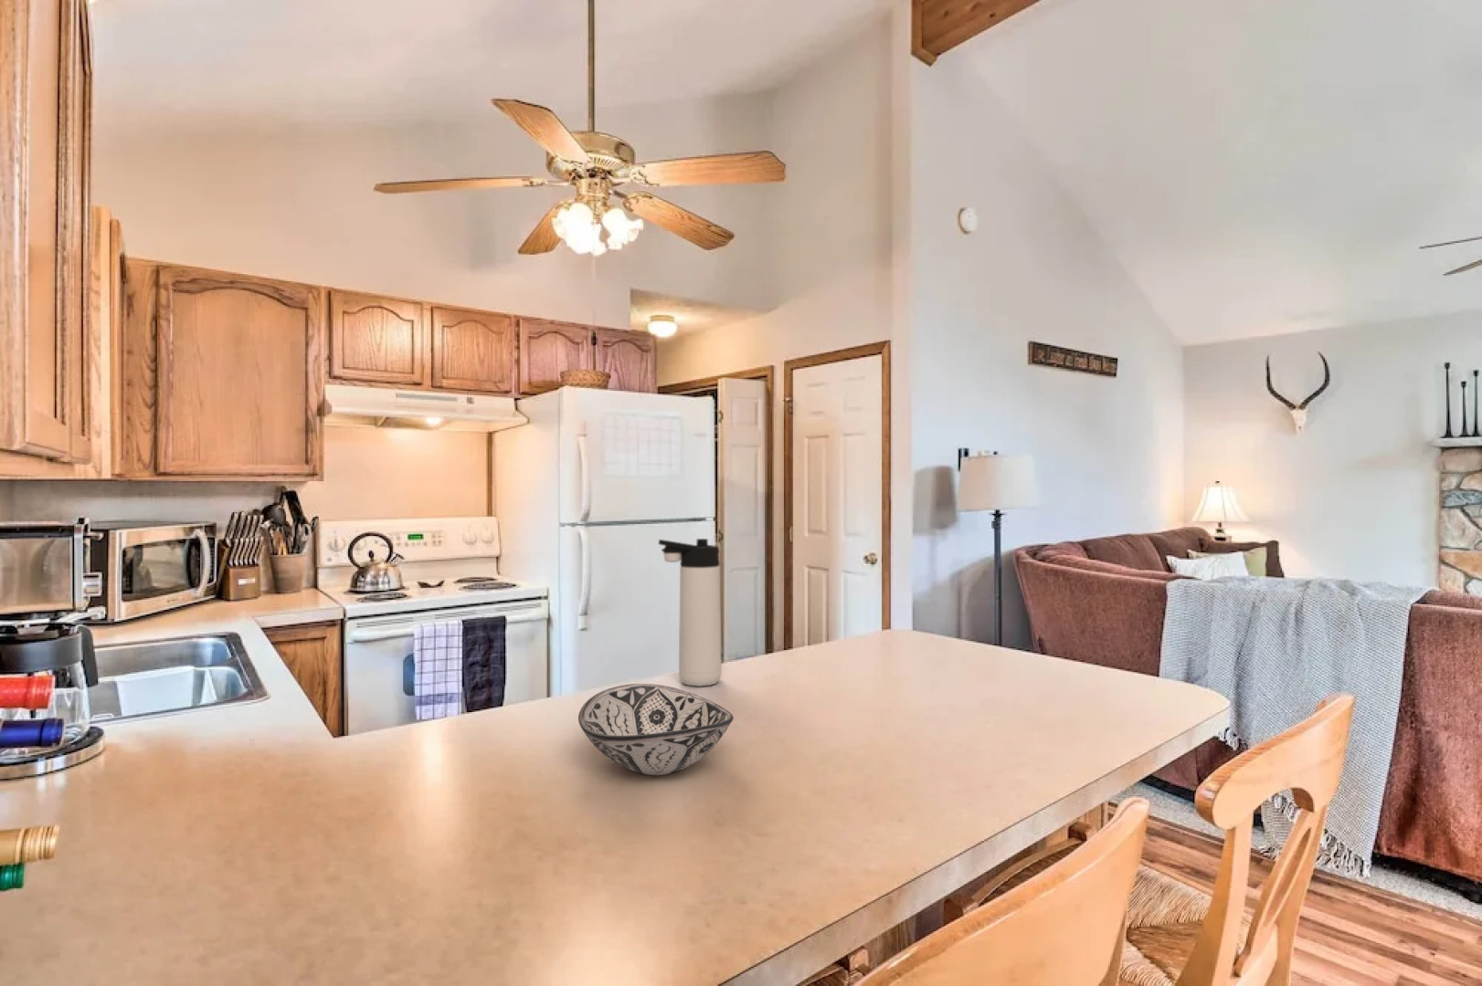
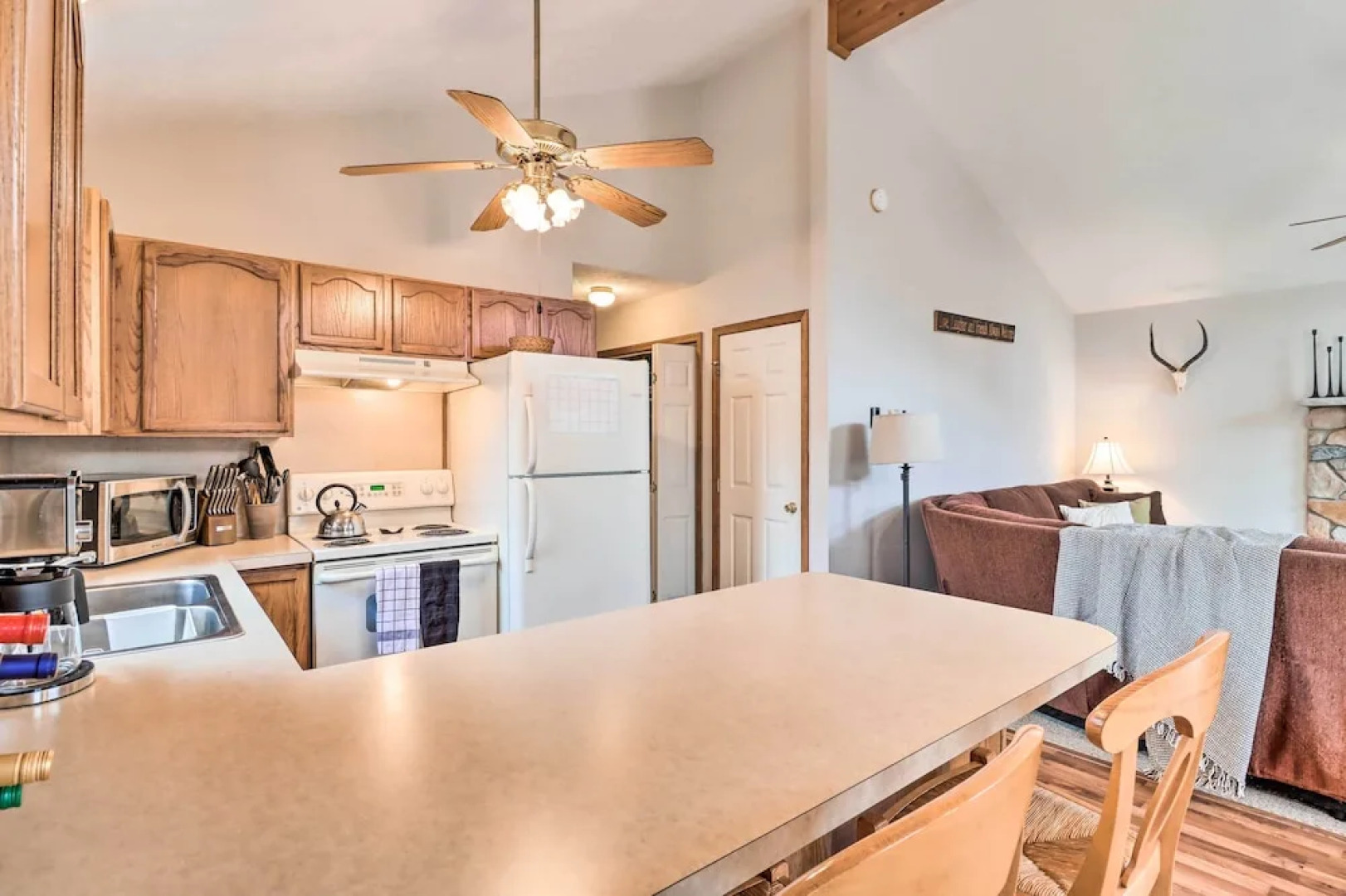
- thermos bottle (690, 610)
- decorative bowl (655, 734)
